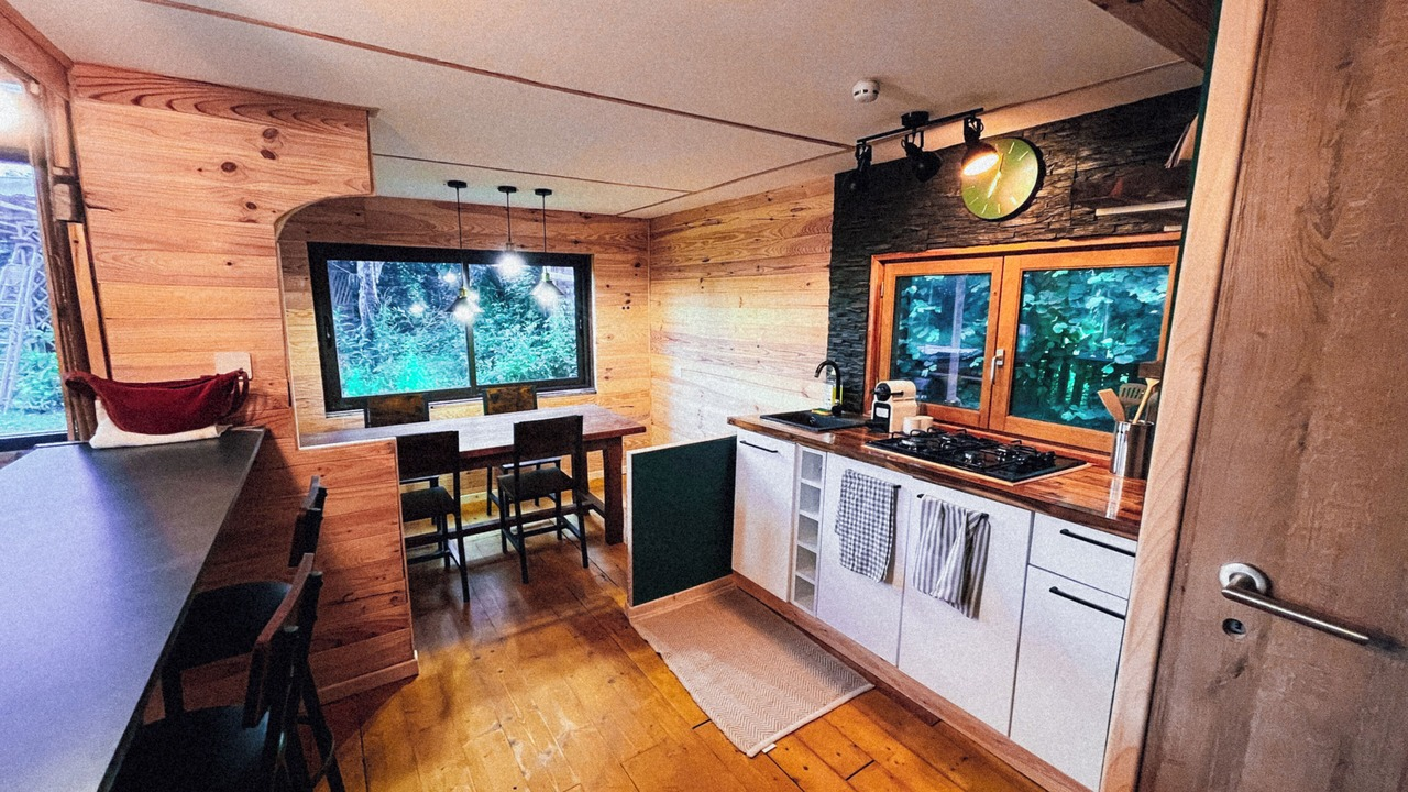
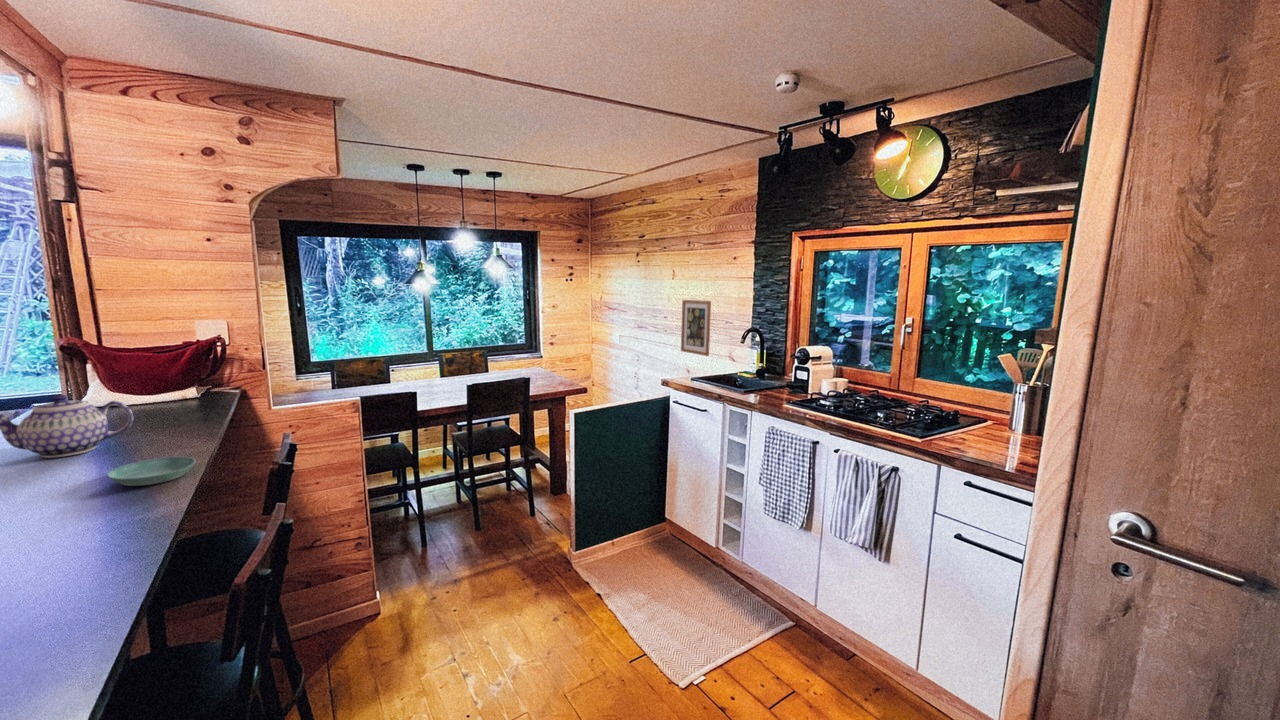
+ wall art (695, 327)
+ saucer (153, 472)
+ teapot (64, 423)
